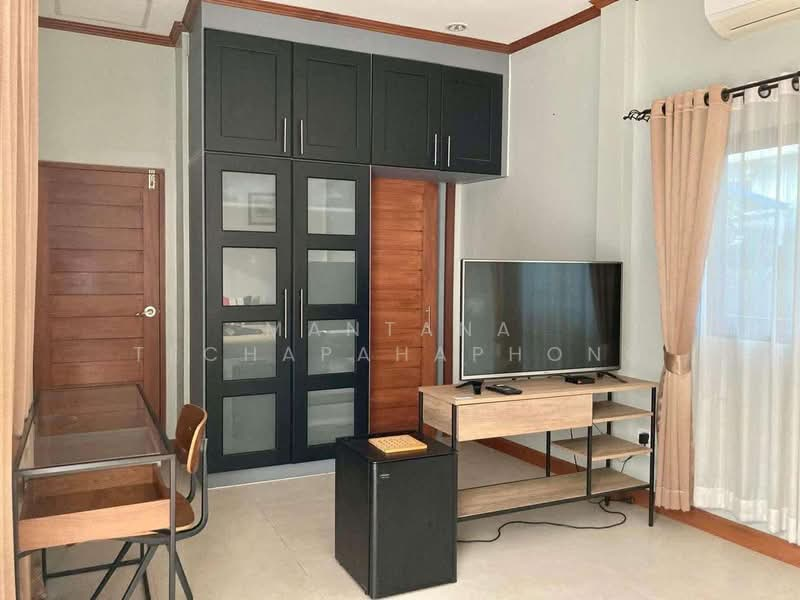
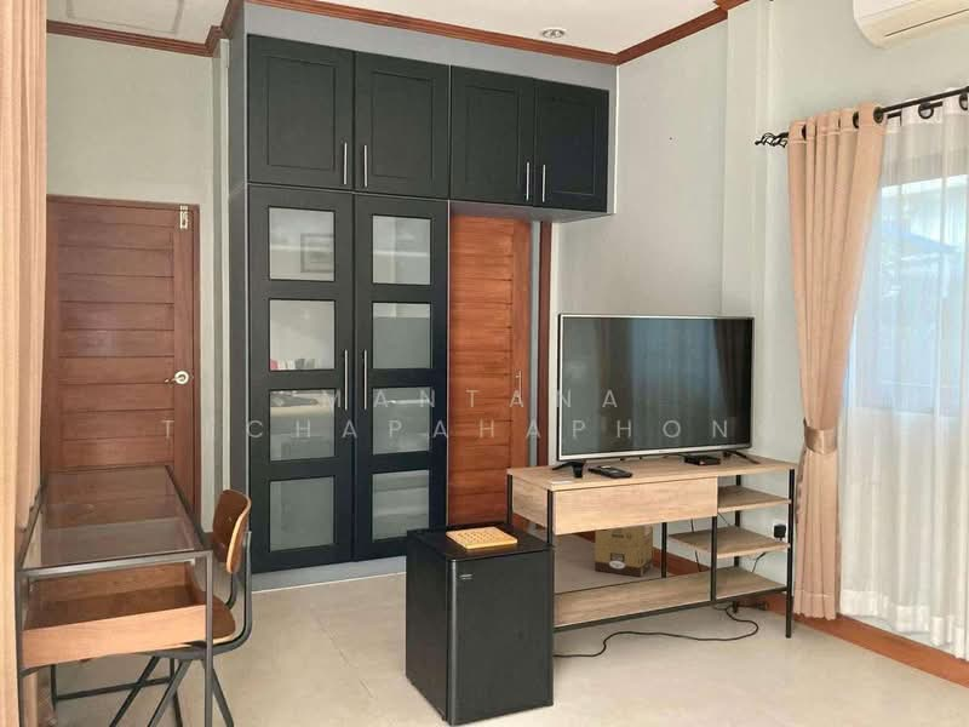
+ cardboard box (624, 540)
